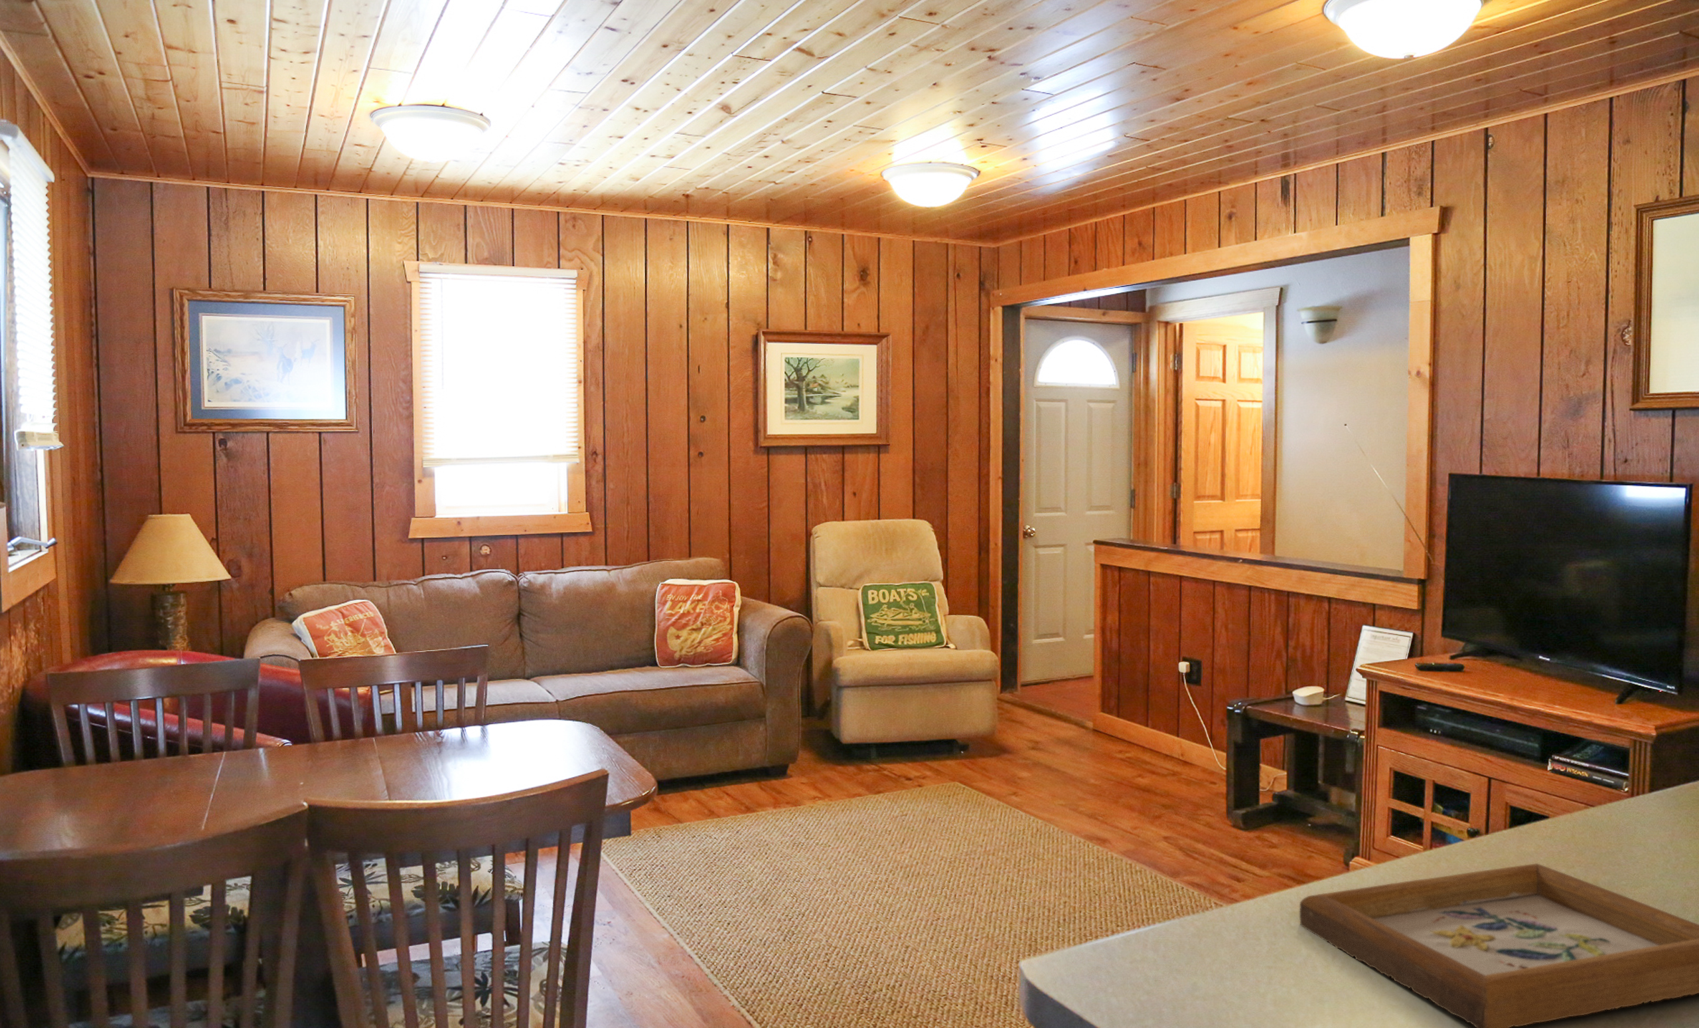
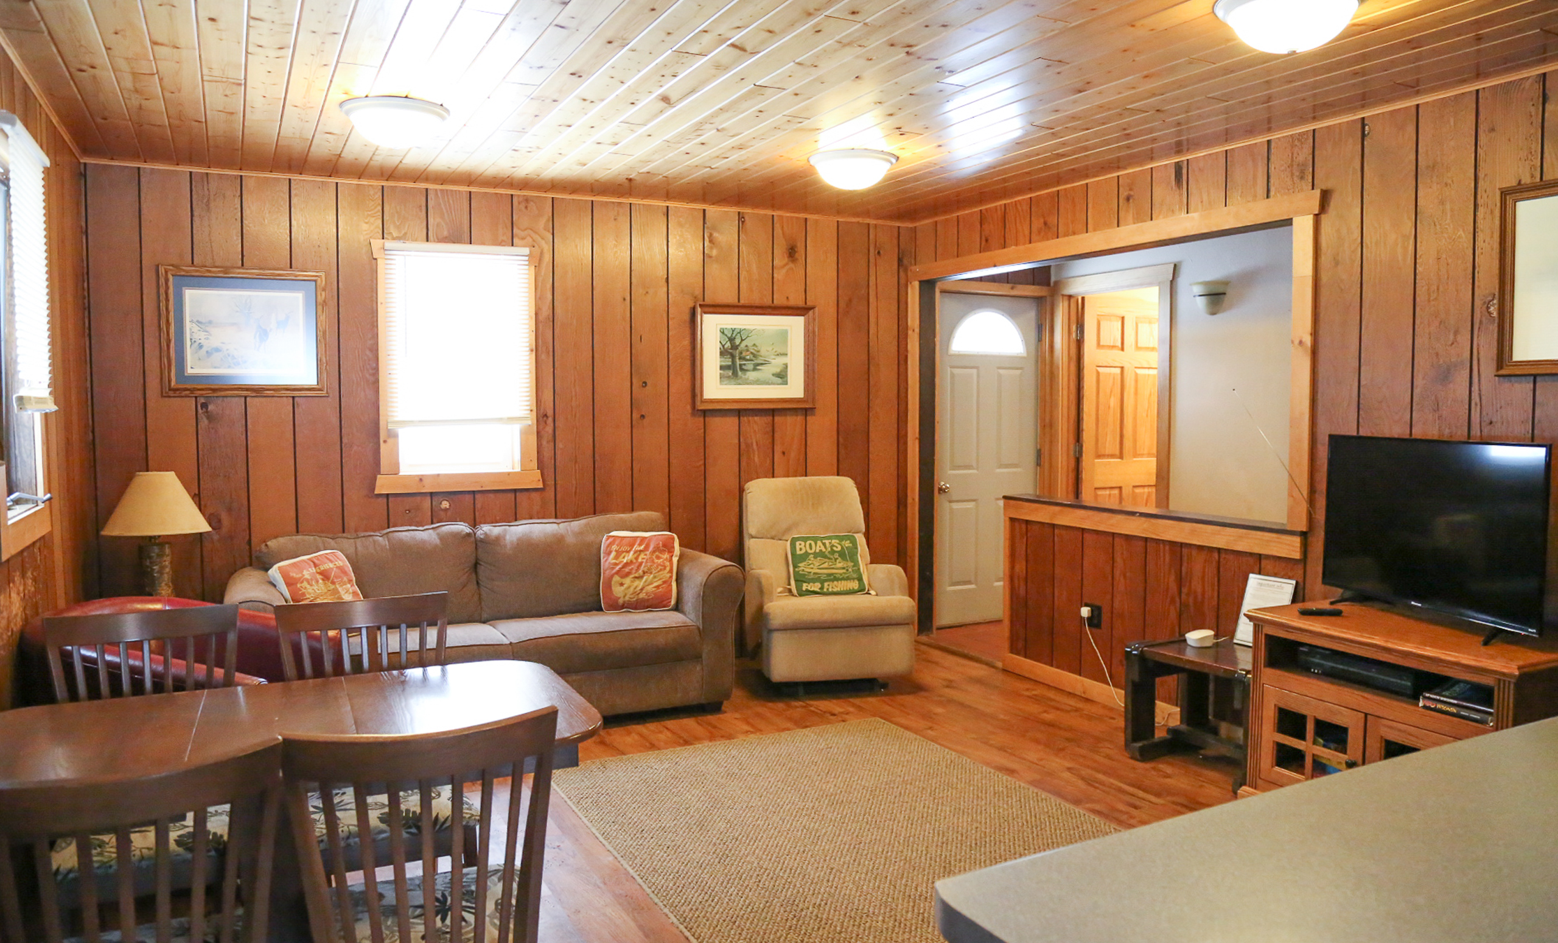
- picture frame (1513, 933)
